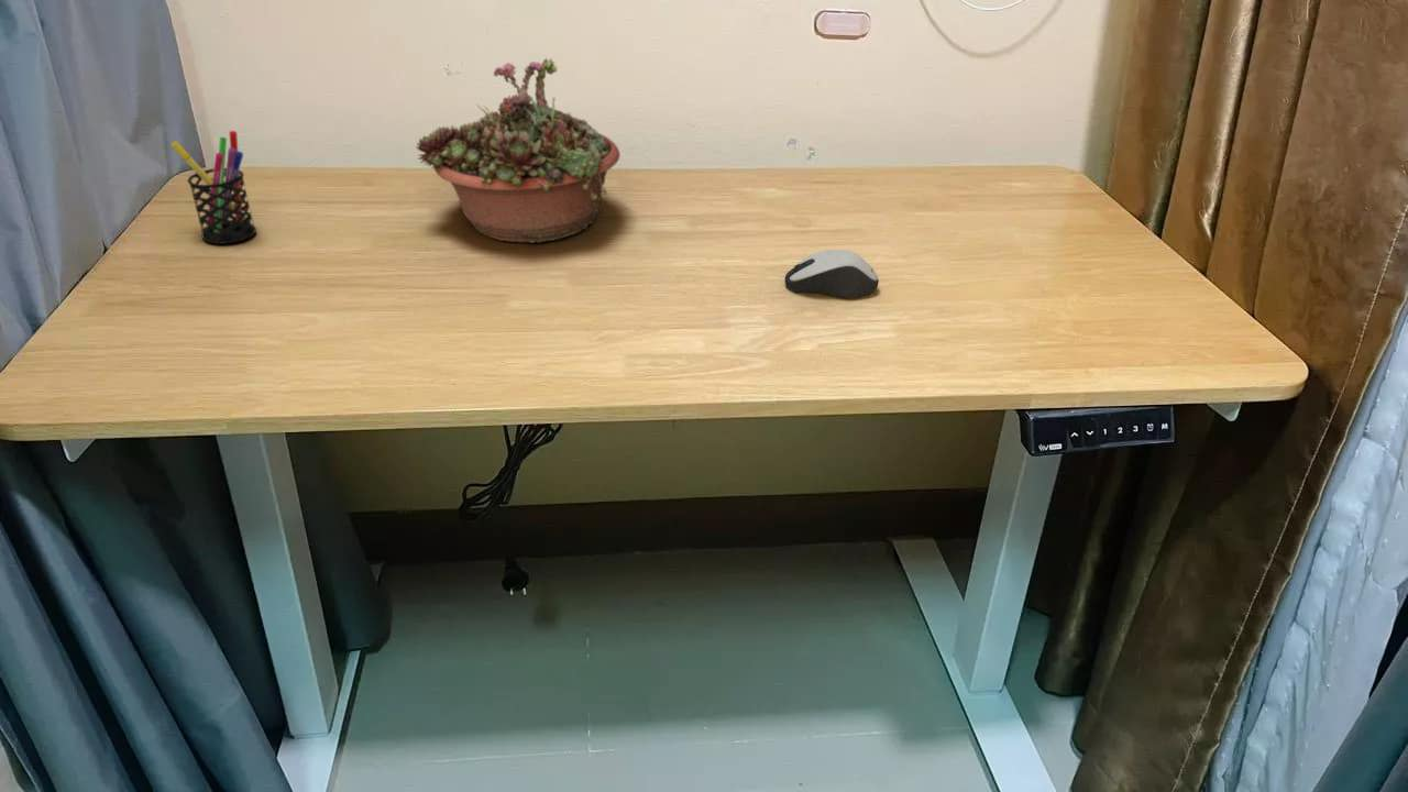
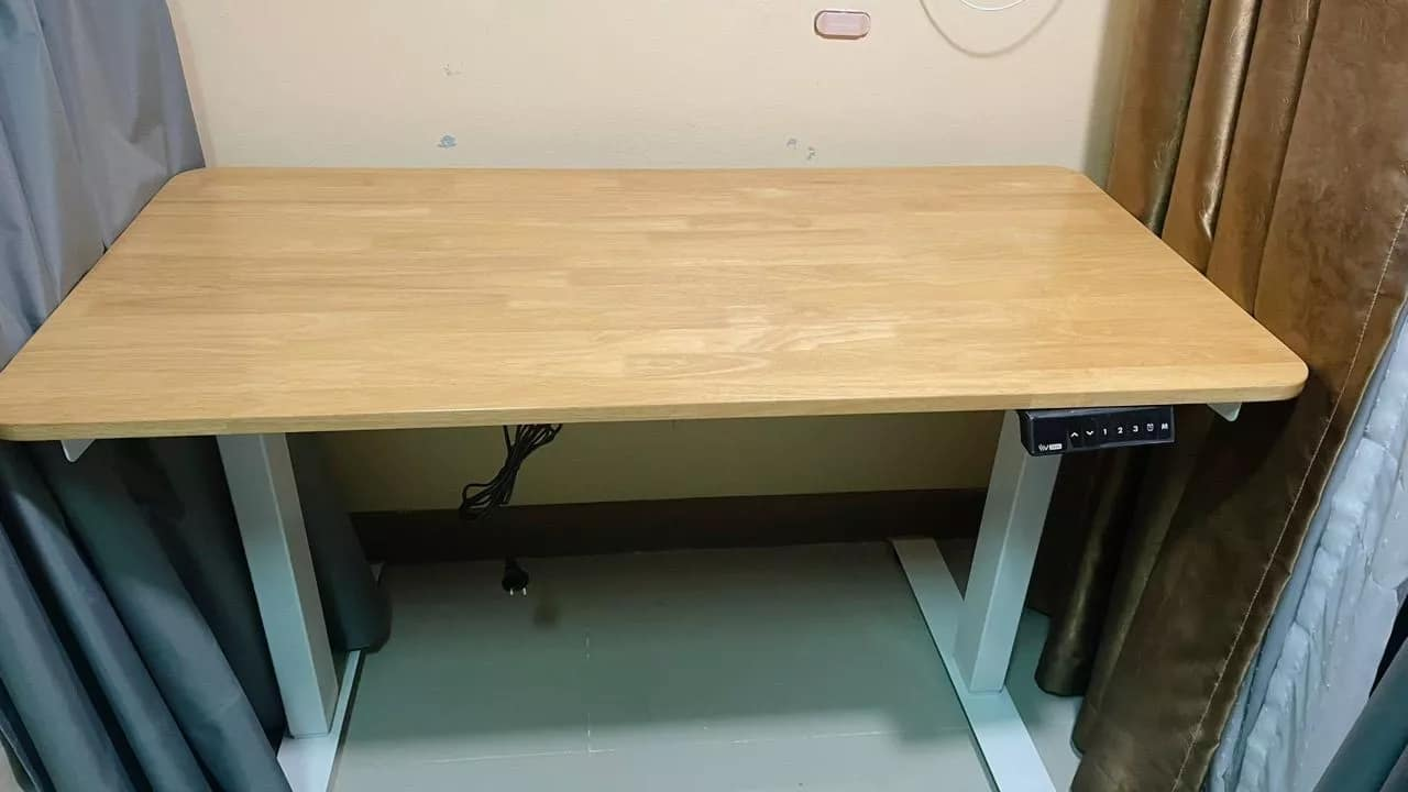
- succulent planter (535, 148)
- pen holder (222, 182)
- computer mouse (832, 271)
